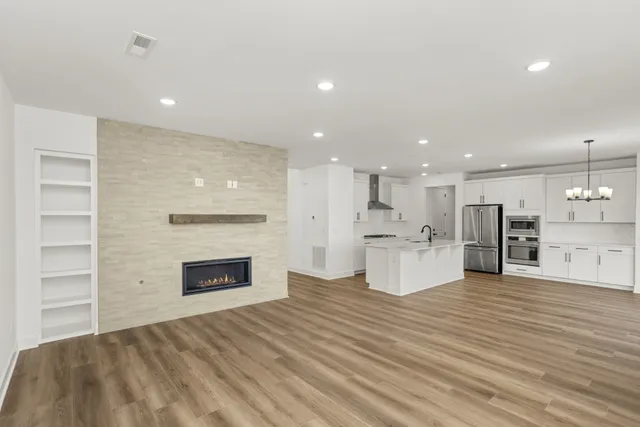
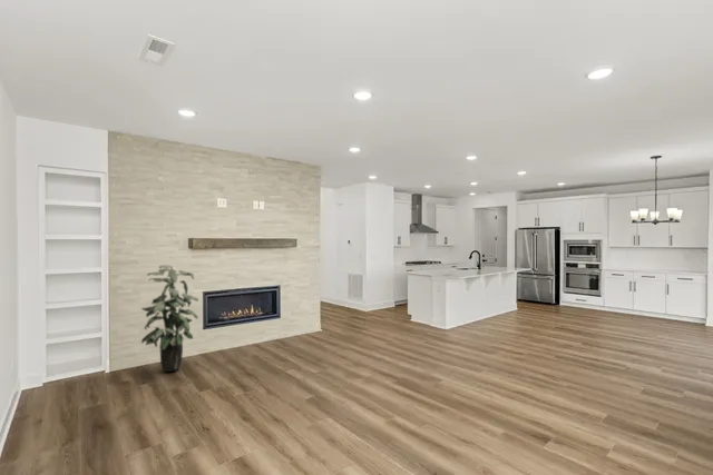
+ indoor plant (168, 316)
